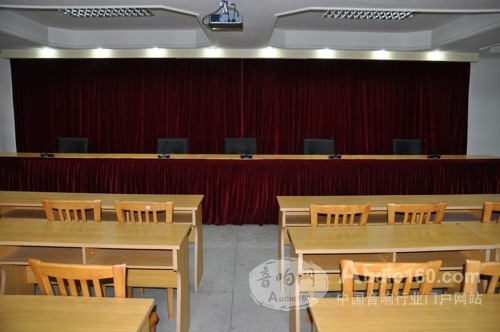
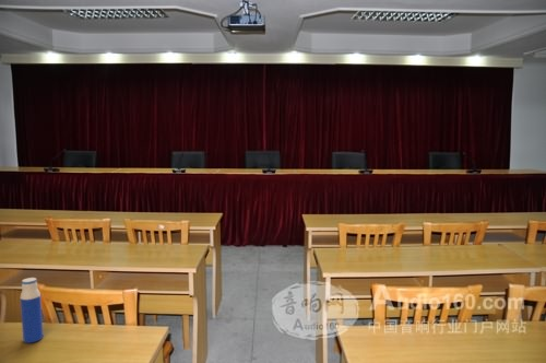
+ water bottle (31, 309)
